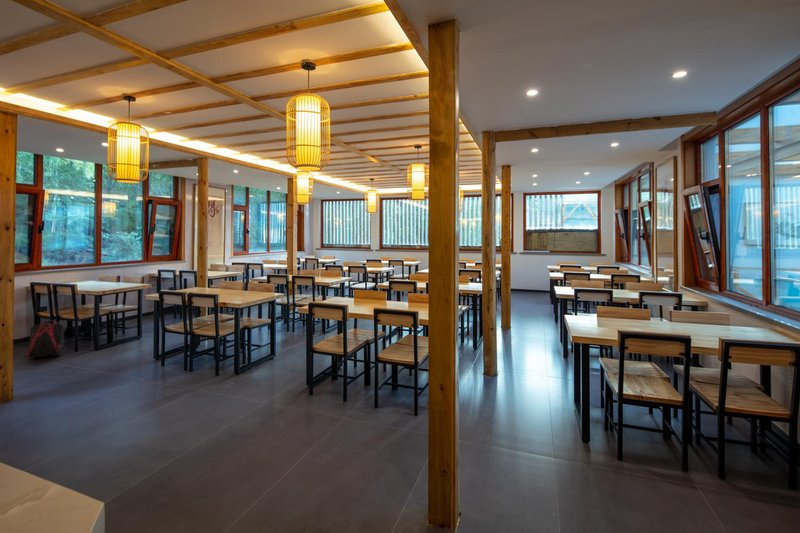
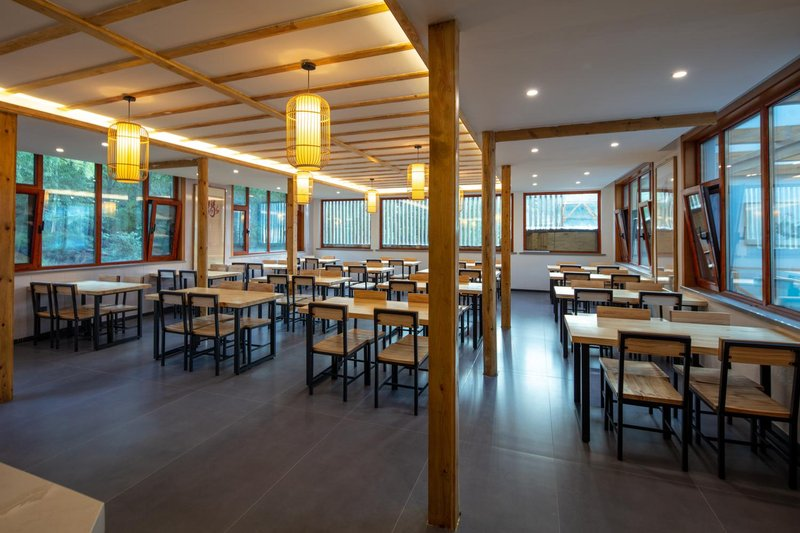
- backpack (48, 338)
